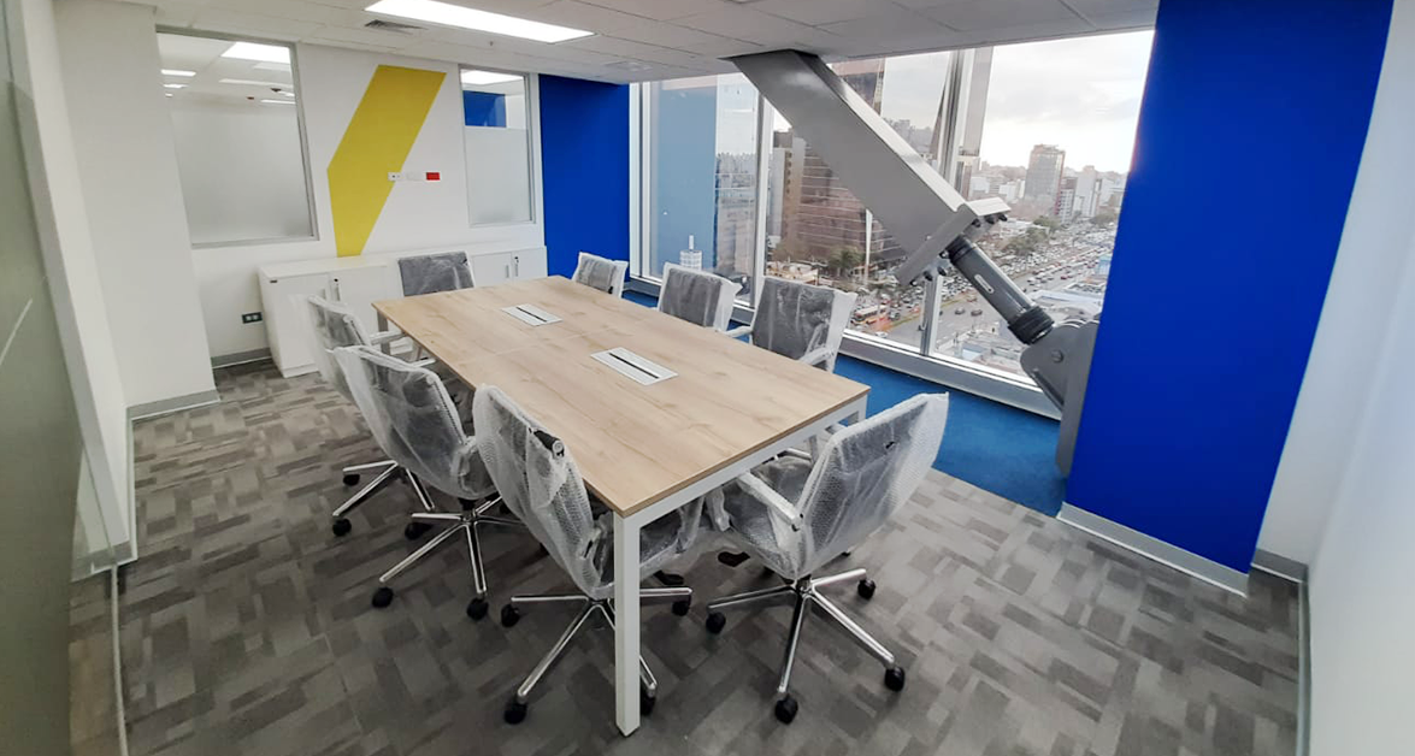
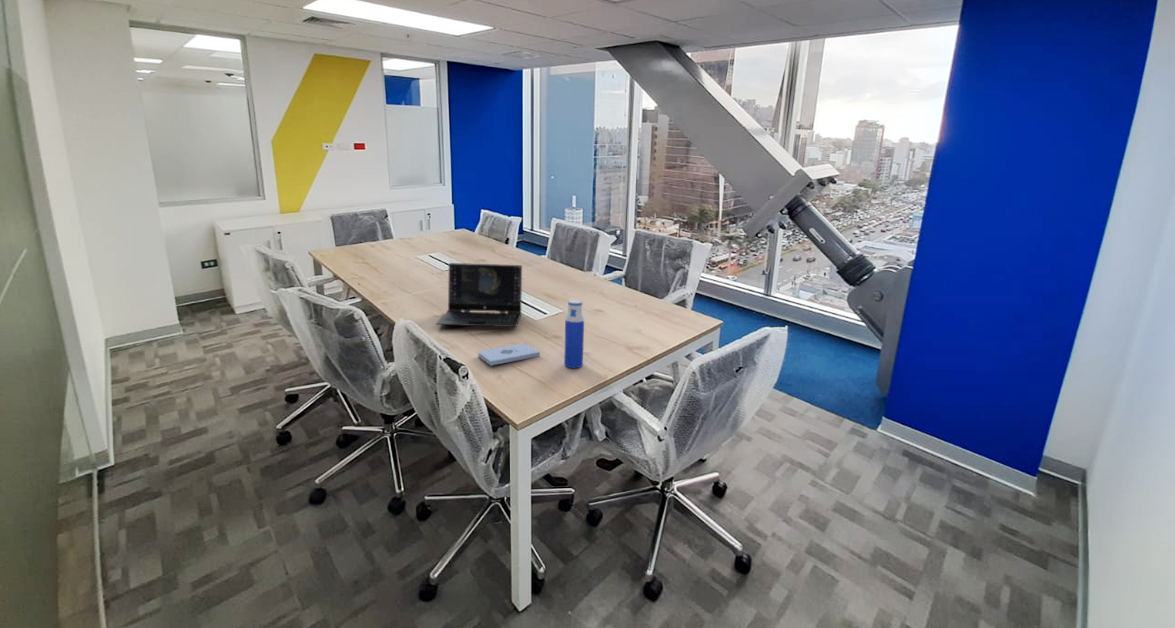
+ water bottle (574, 333)
+ laptop (480, 294)
+ notepad (508, 353)
